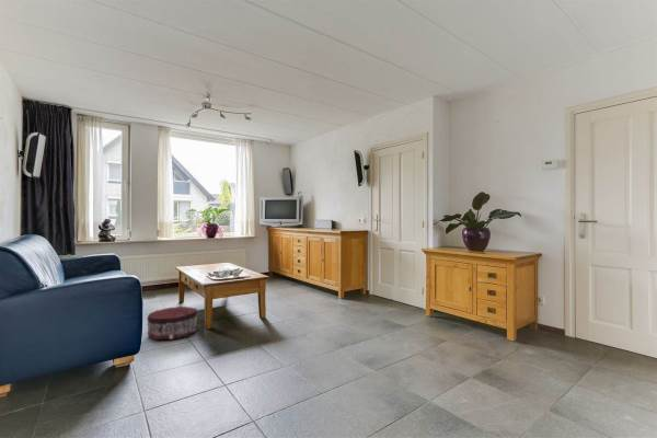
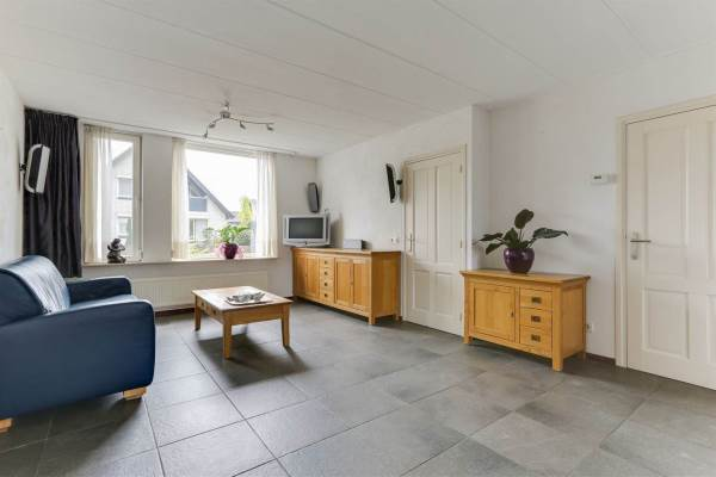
- pouf (173, 321)
